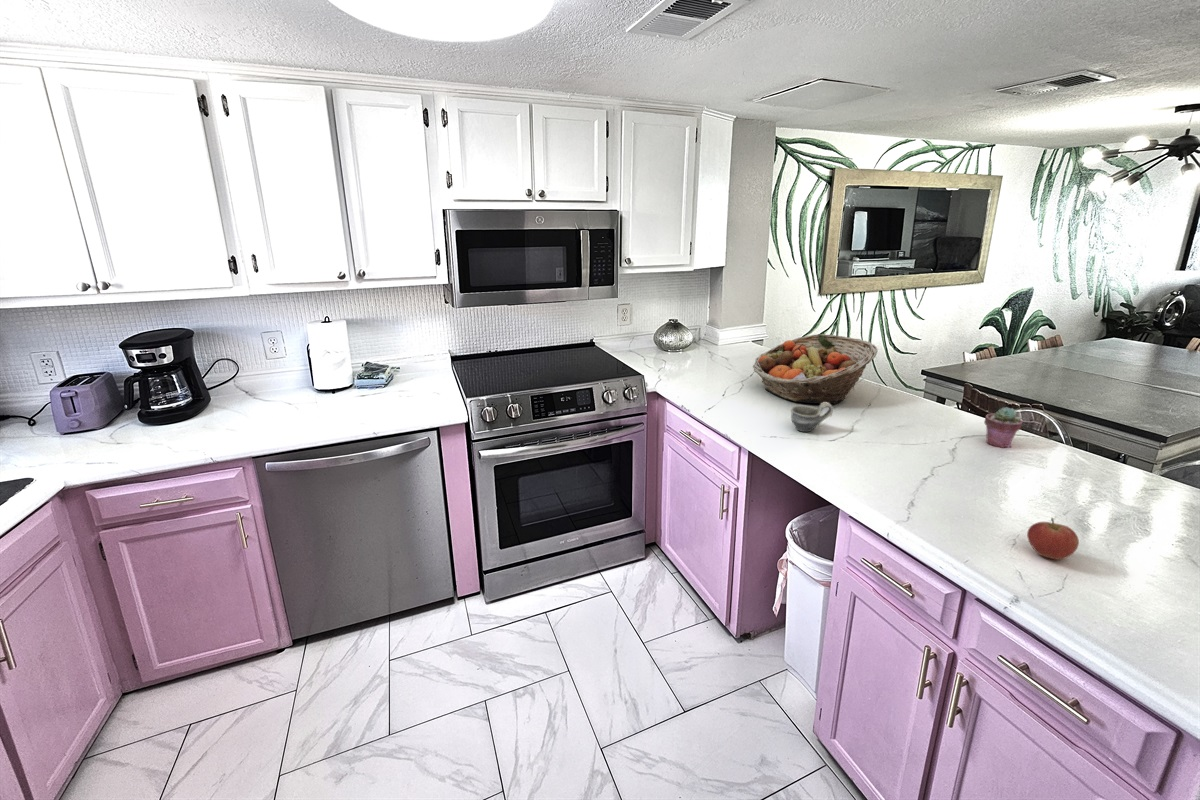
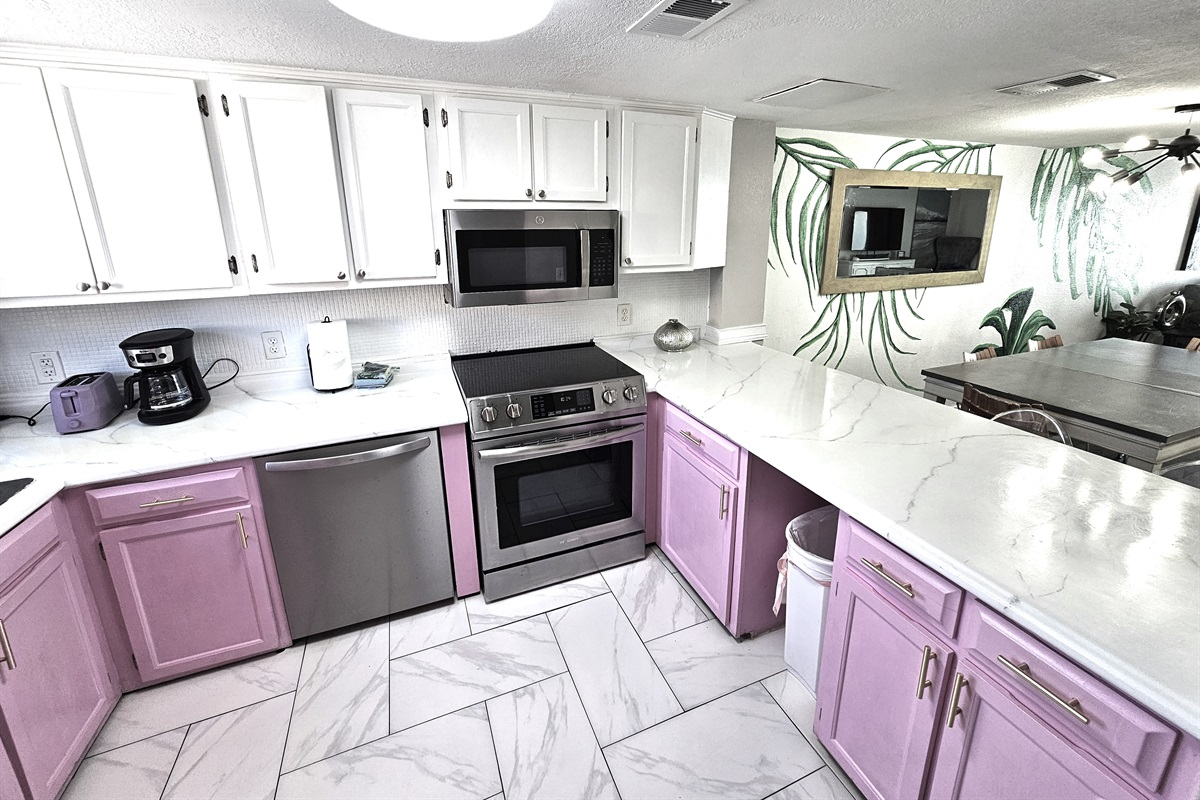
- cup (809, 416)
- apple (1052, 538)
- fruit basket (811, 366)
- potted succulent (1002, 426)
